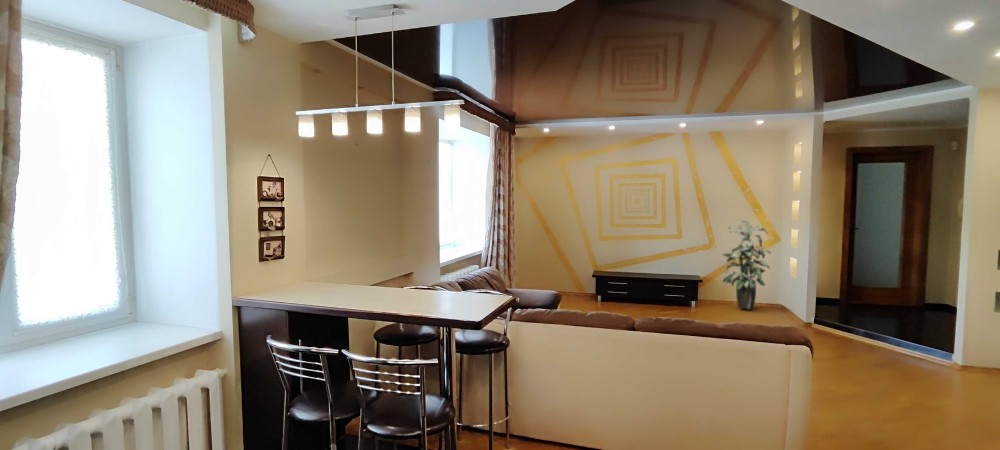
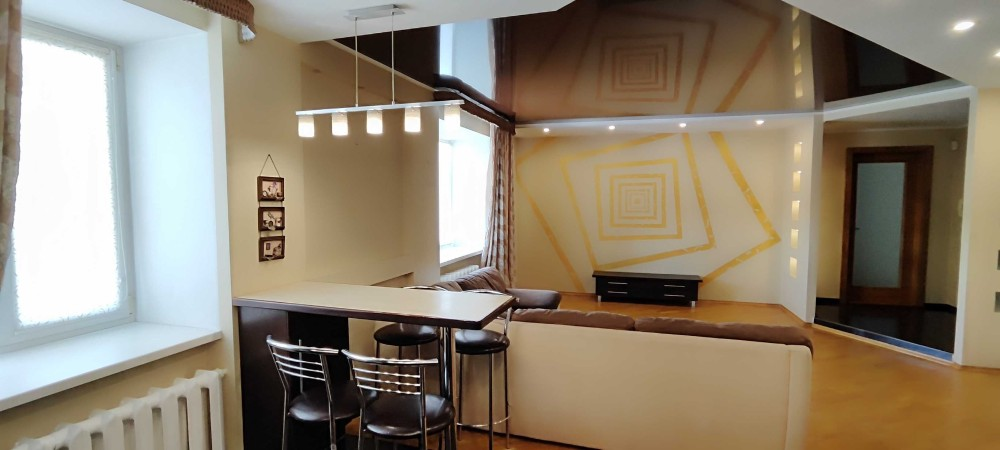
- indoor plant (744, 264)
